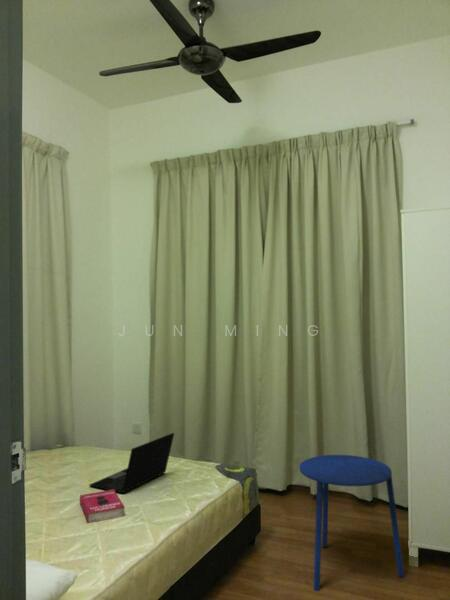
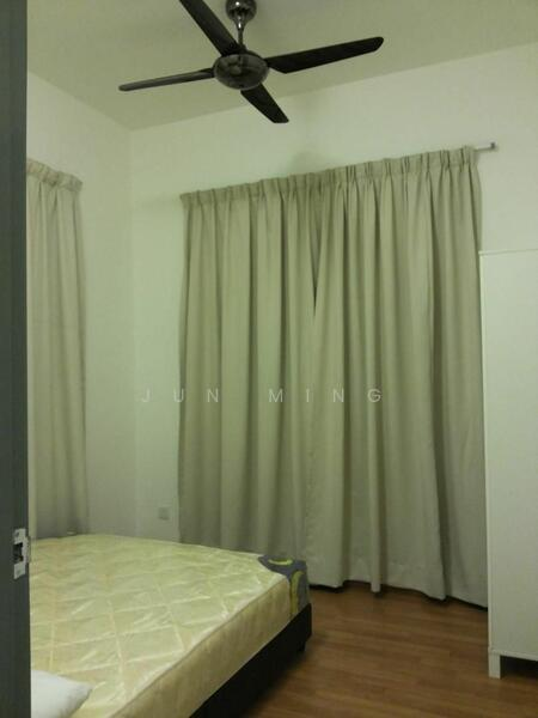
- side table (327, 516)
- laptop (133, 459)
- book (101, 505)
